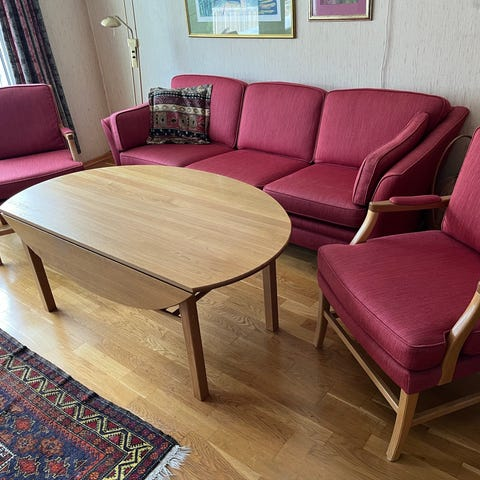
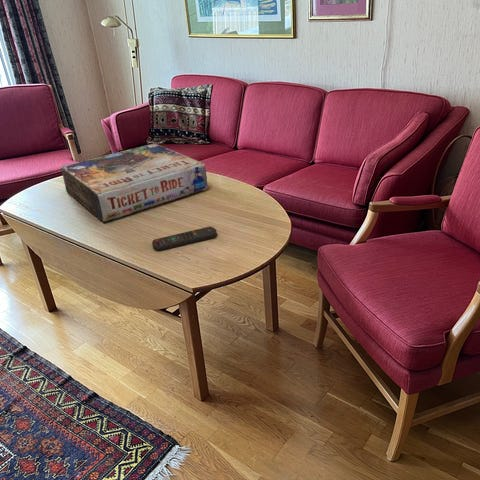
+ board game (132, 177)
+ remote control (184, 238)
